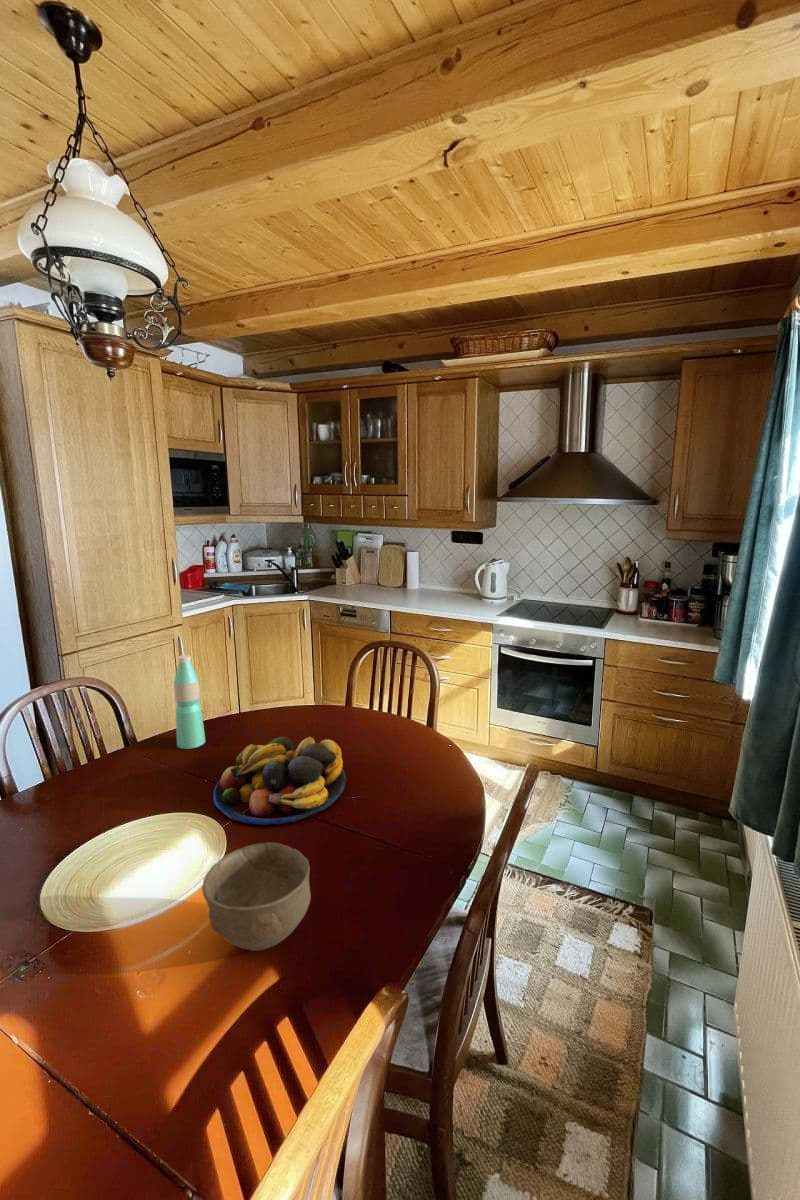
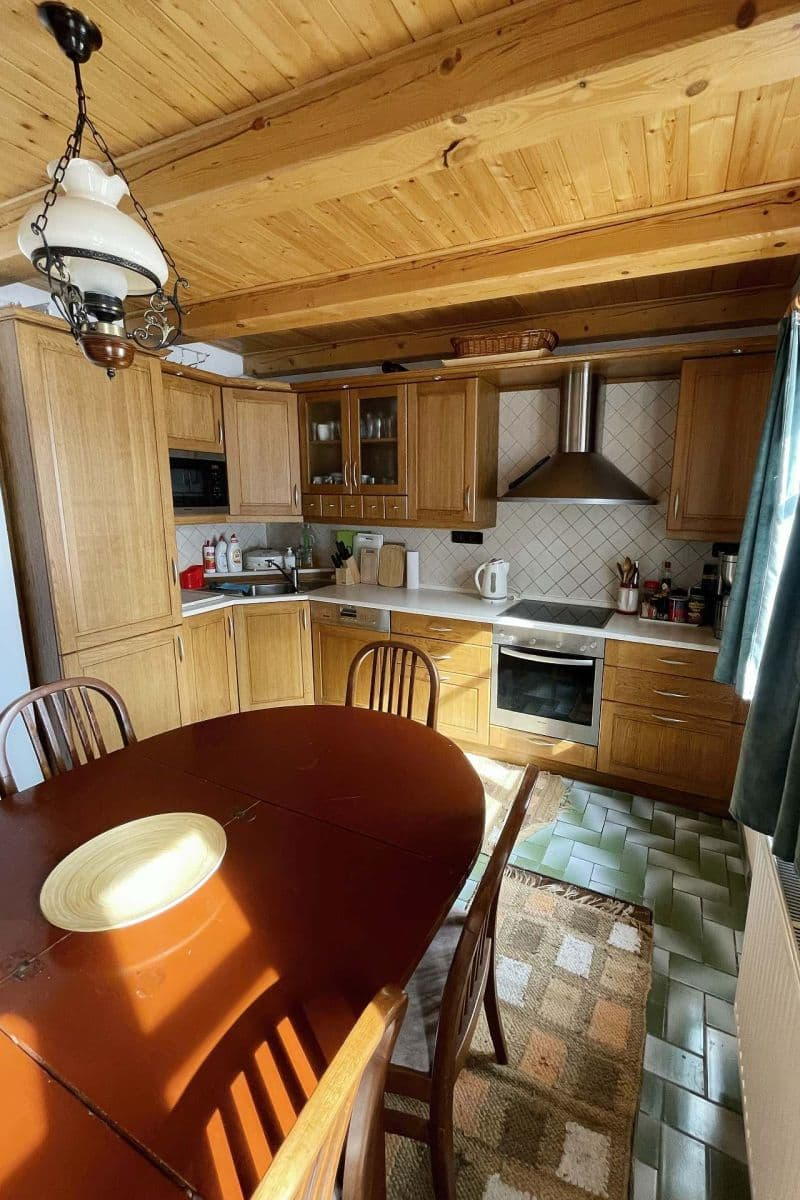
- water bottle (187, 700)
- bowl (259, 901)
- fruit bowl (279, 764)
